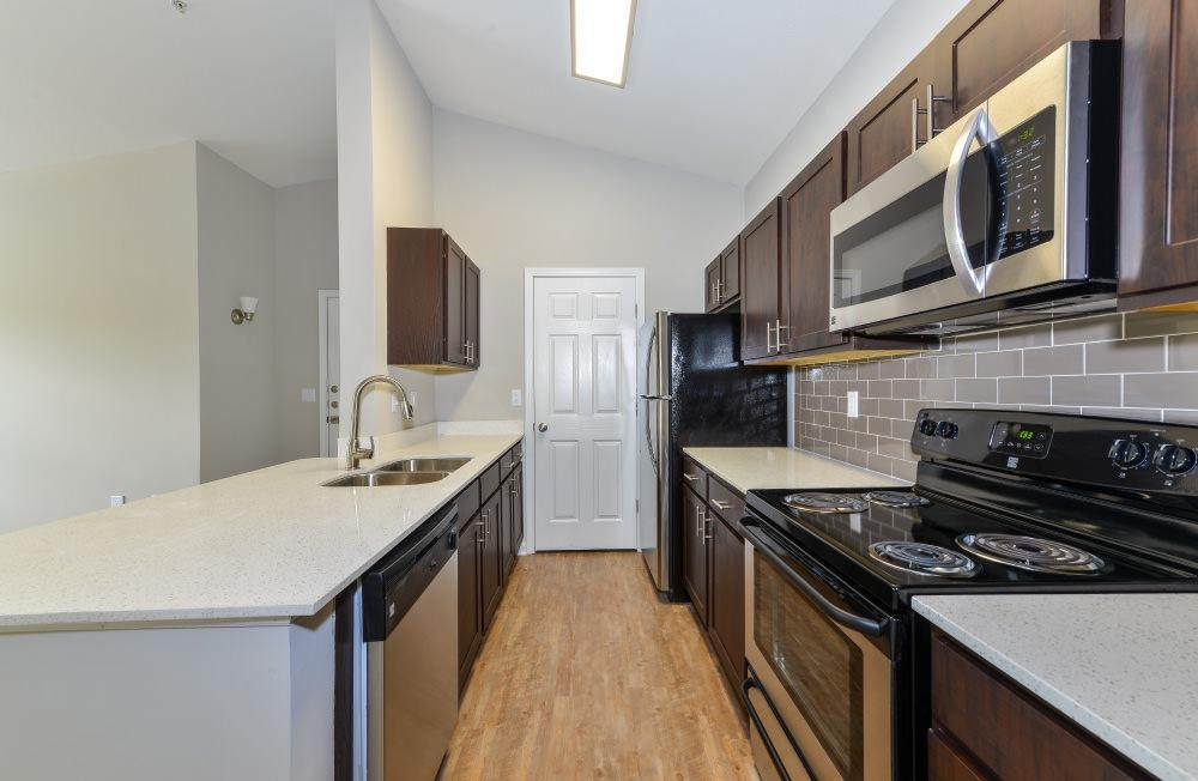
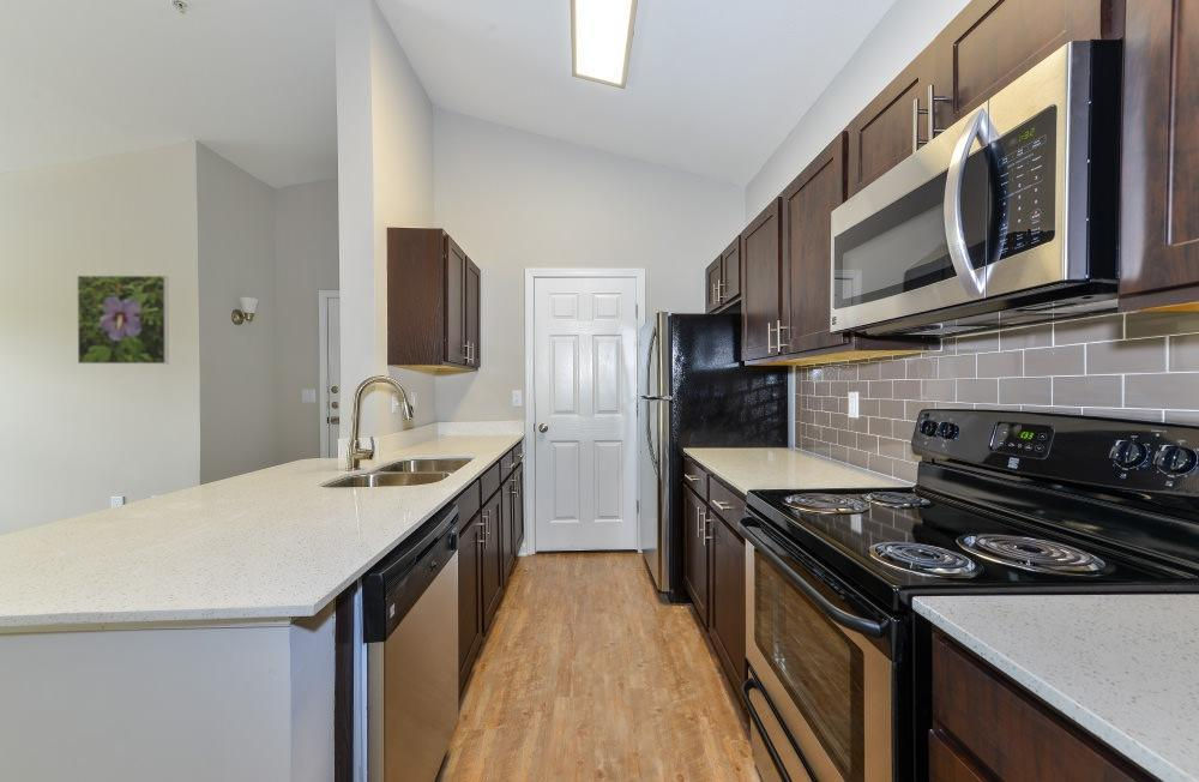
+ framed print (122, 319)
